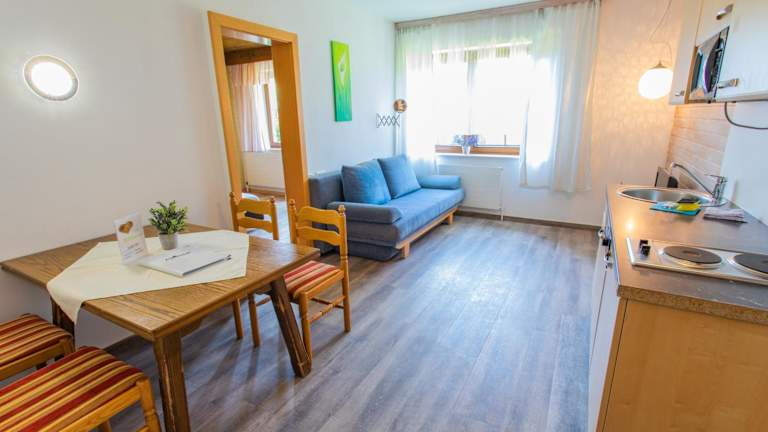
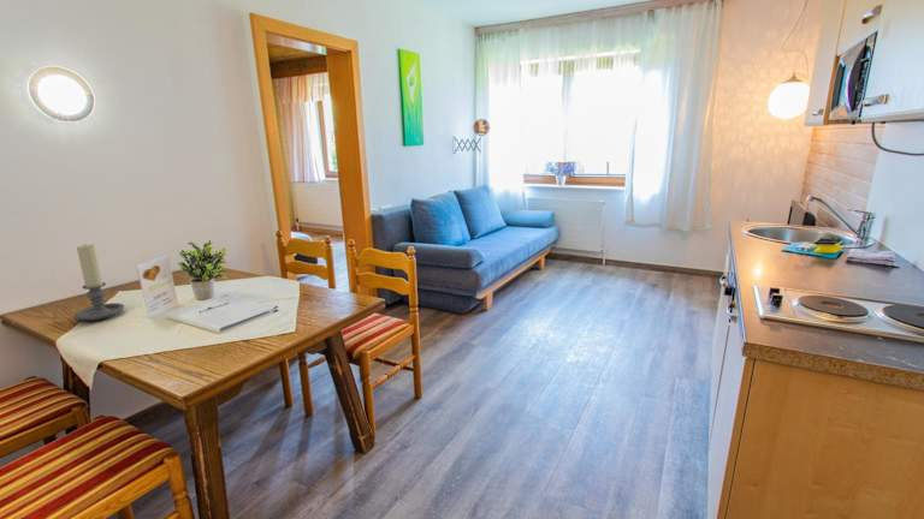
+ candle holder (93, 280)
